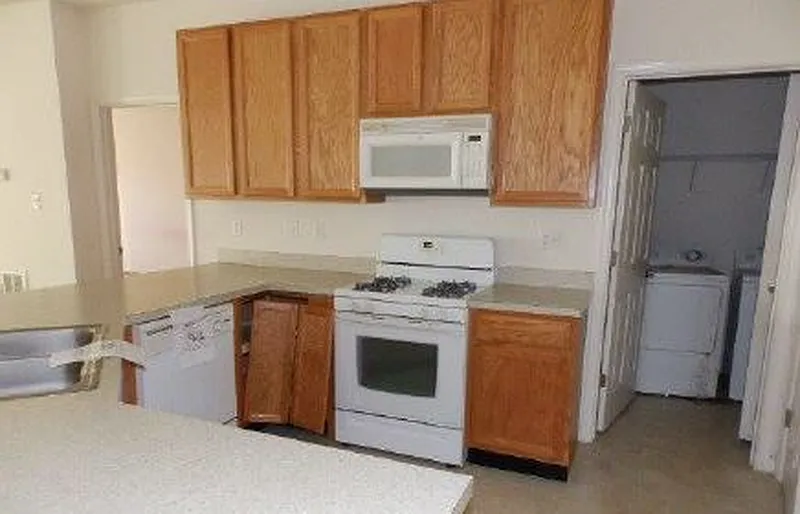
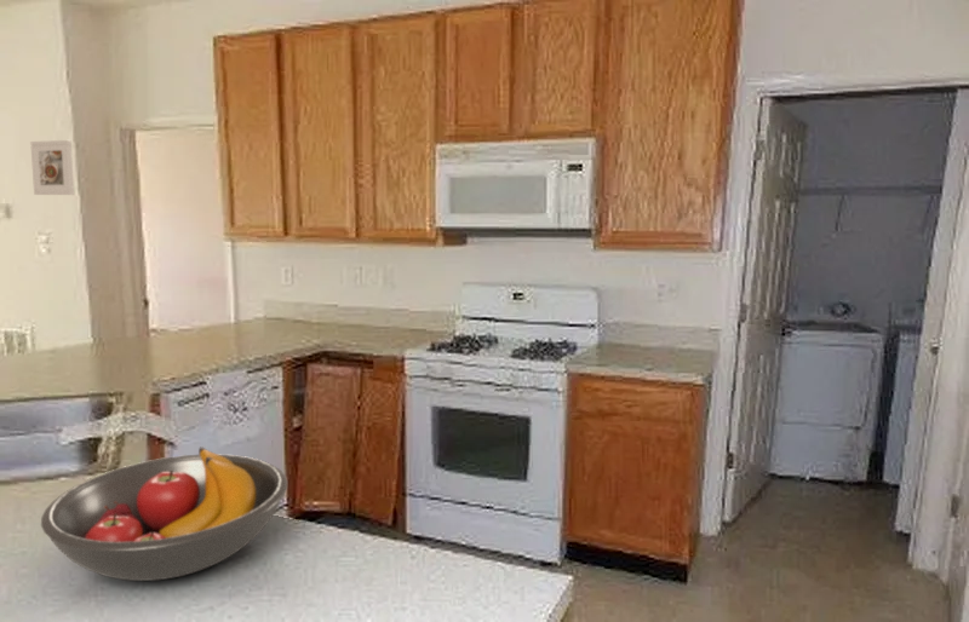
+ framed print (52, 167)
+ fruit bowl (174, 514)
